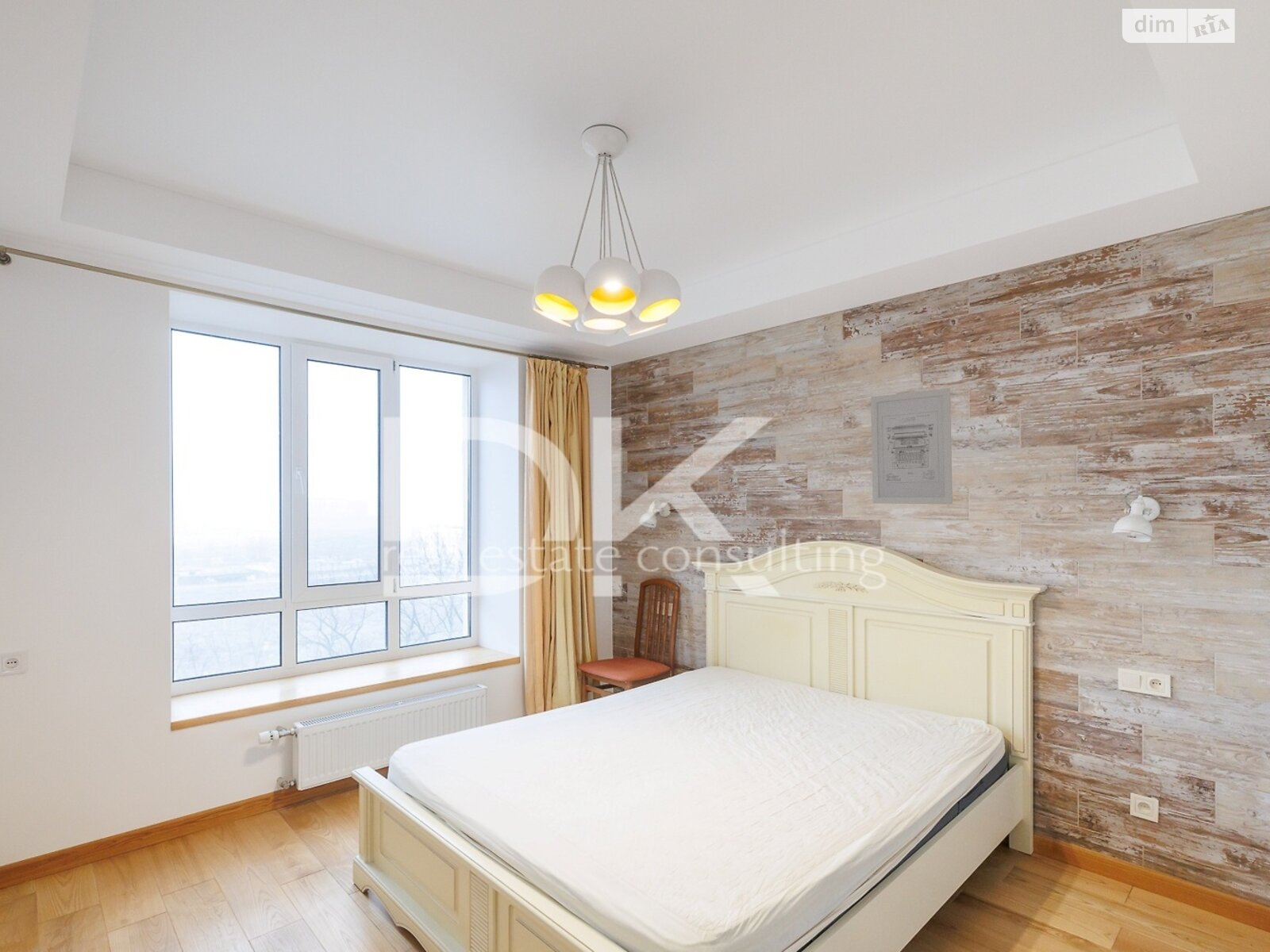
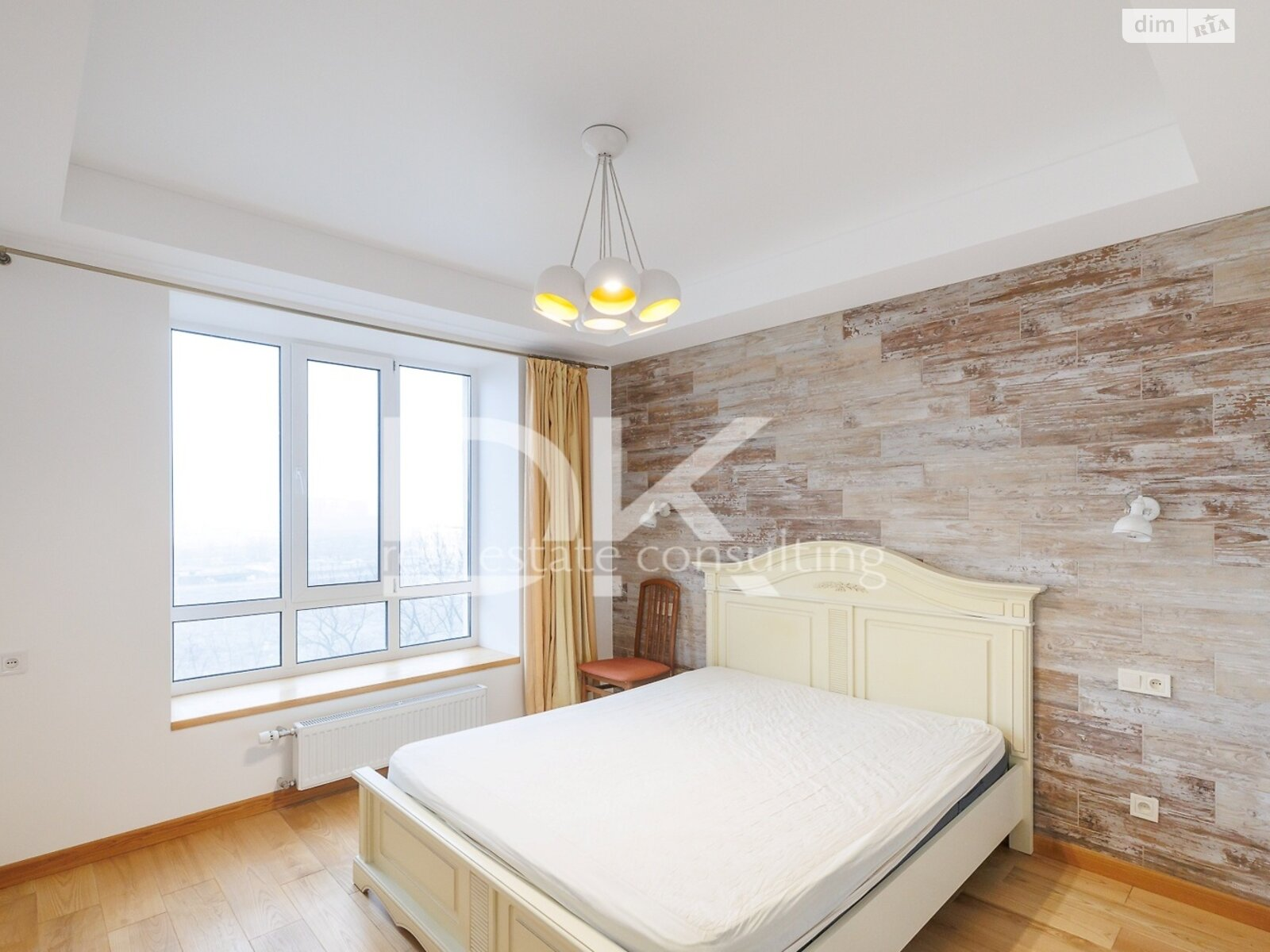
- wall art (910, 447)
